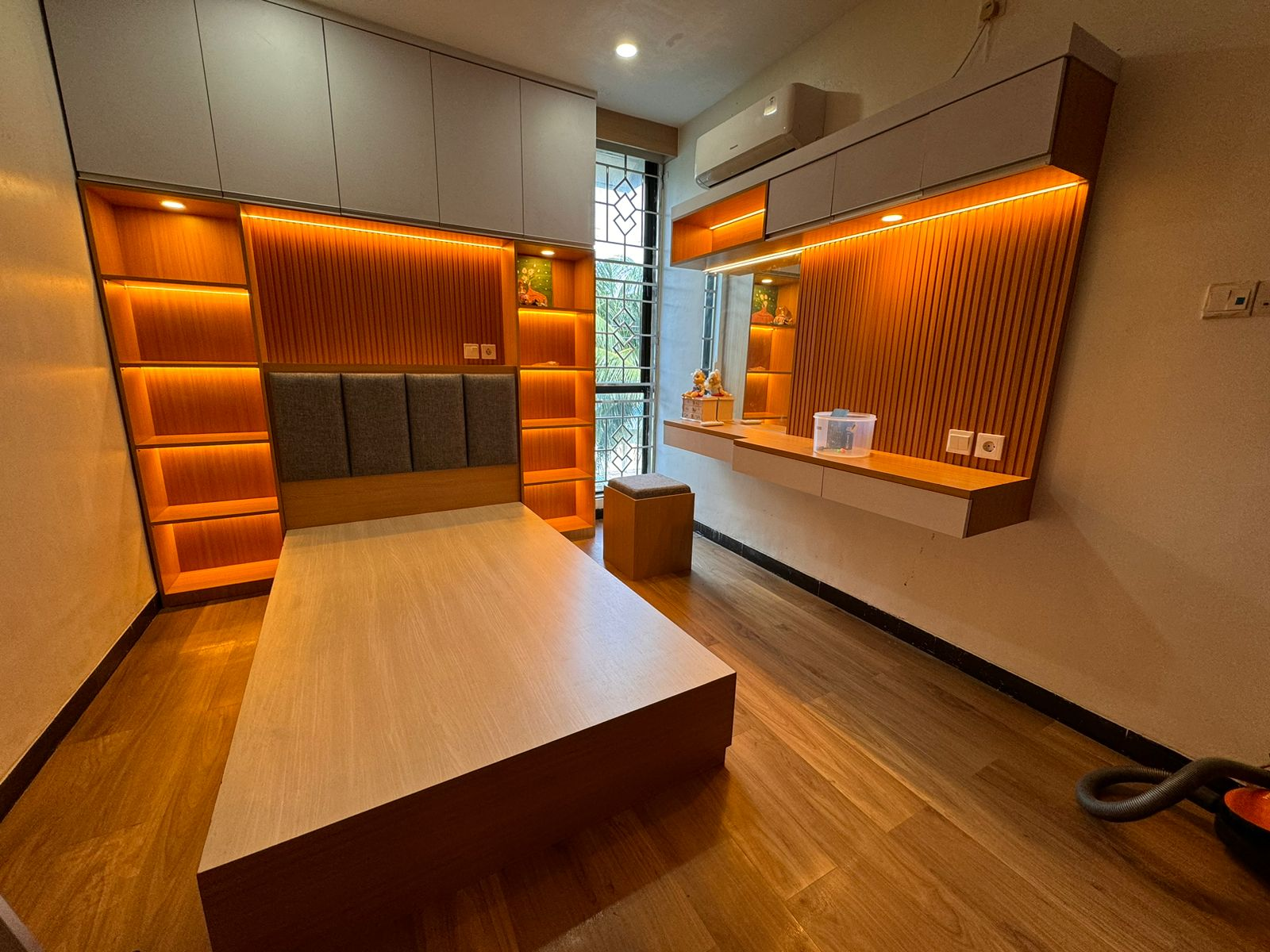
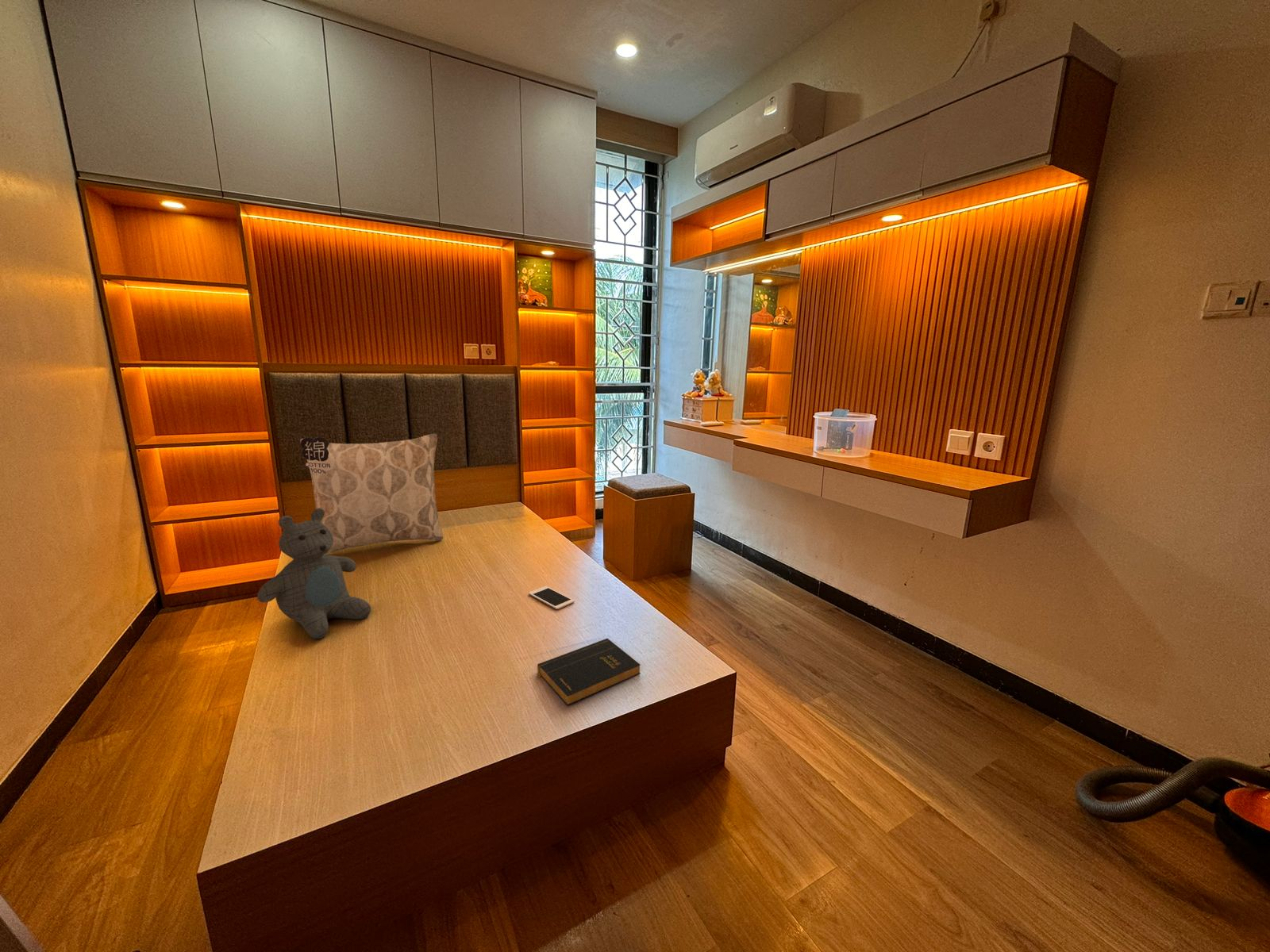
+ book (587, 670)
+ decorative pillow (377, 493)
+ cell phone (551, 597)
+ teddy bear (318, 569)
